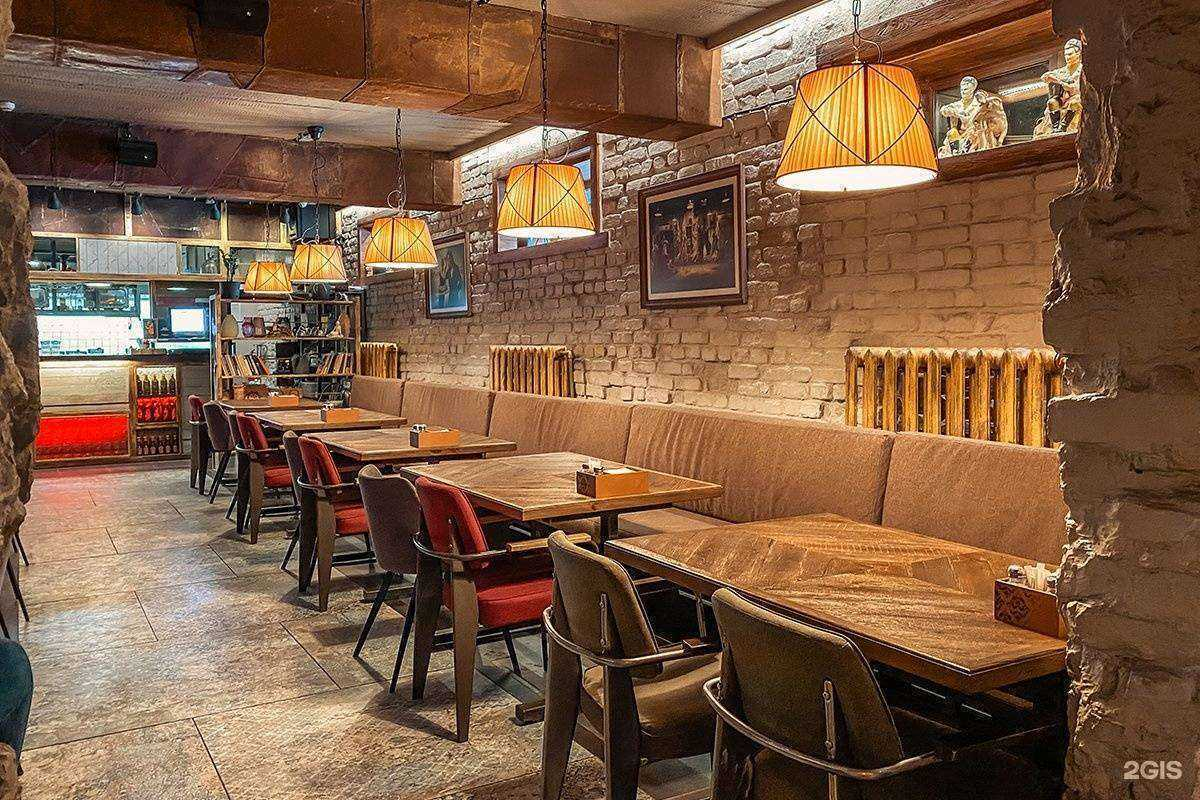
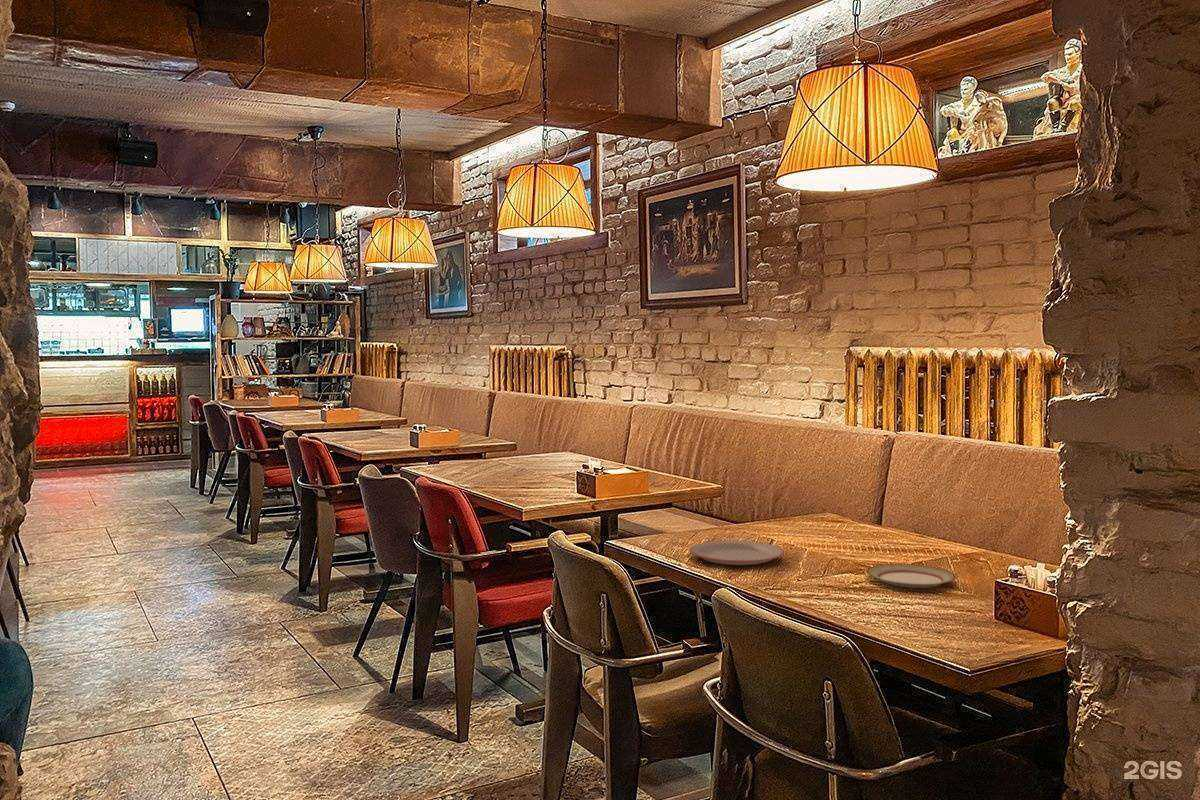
+ plate (910, 577)
+ plate (736, 553)
